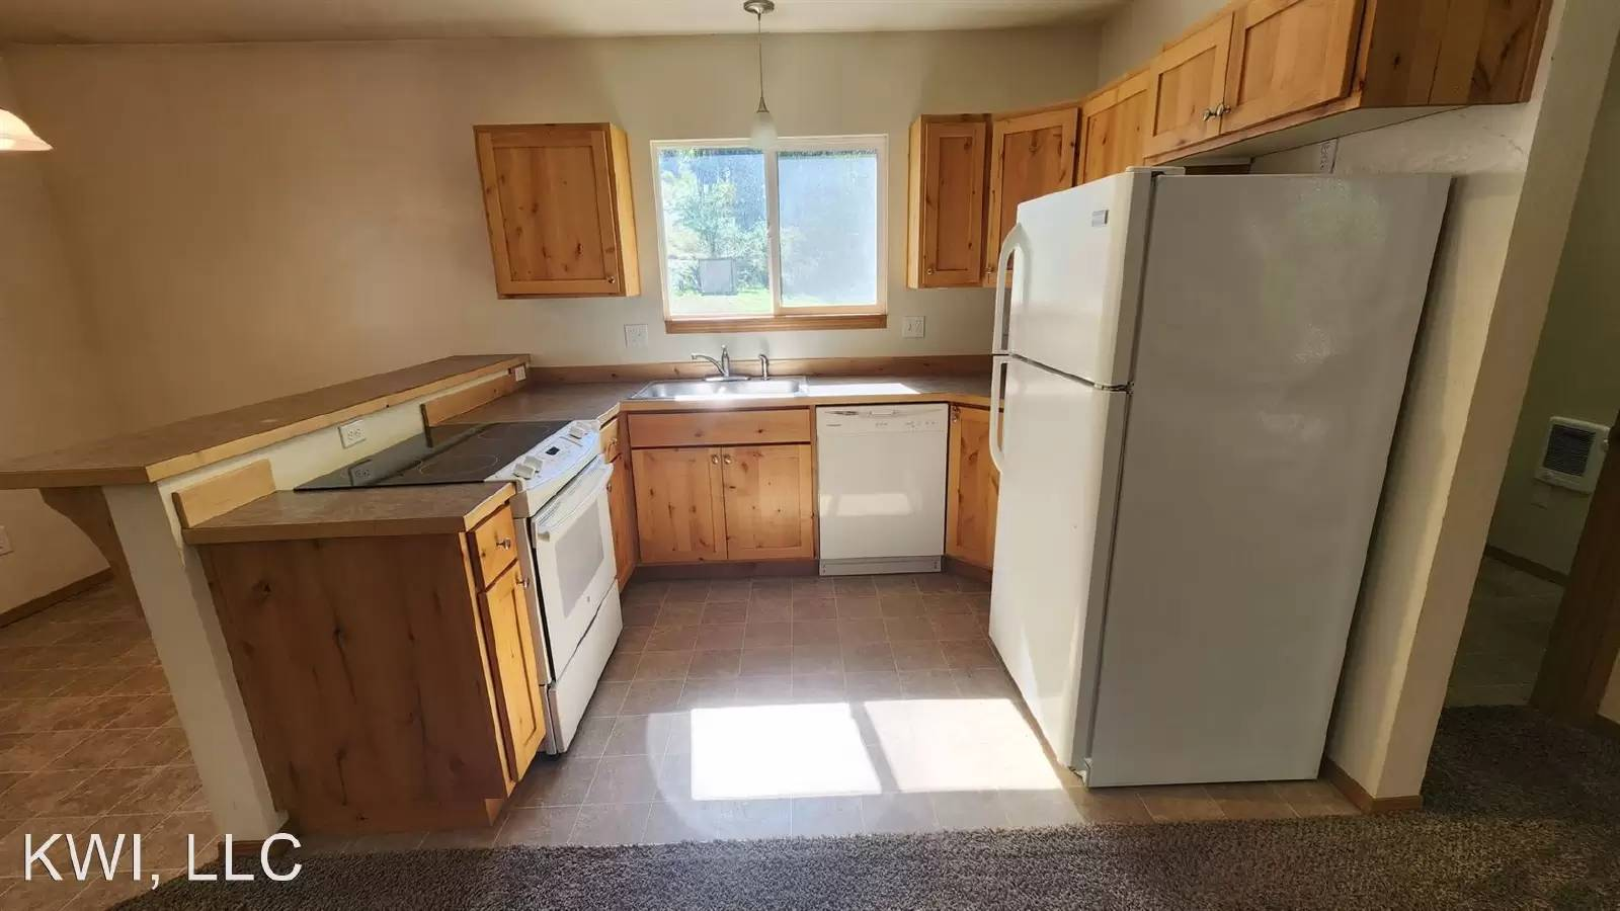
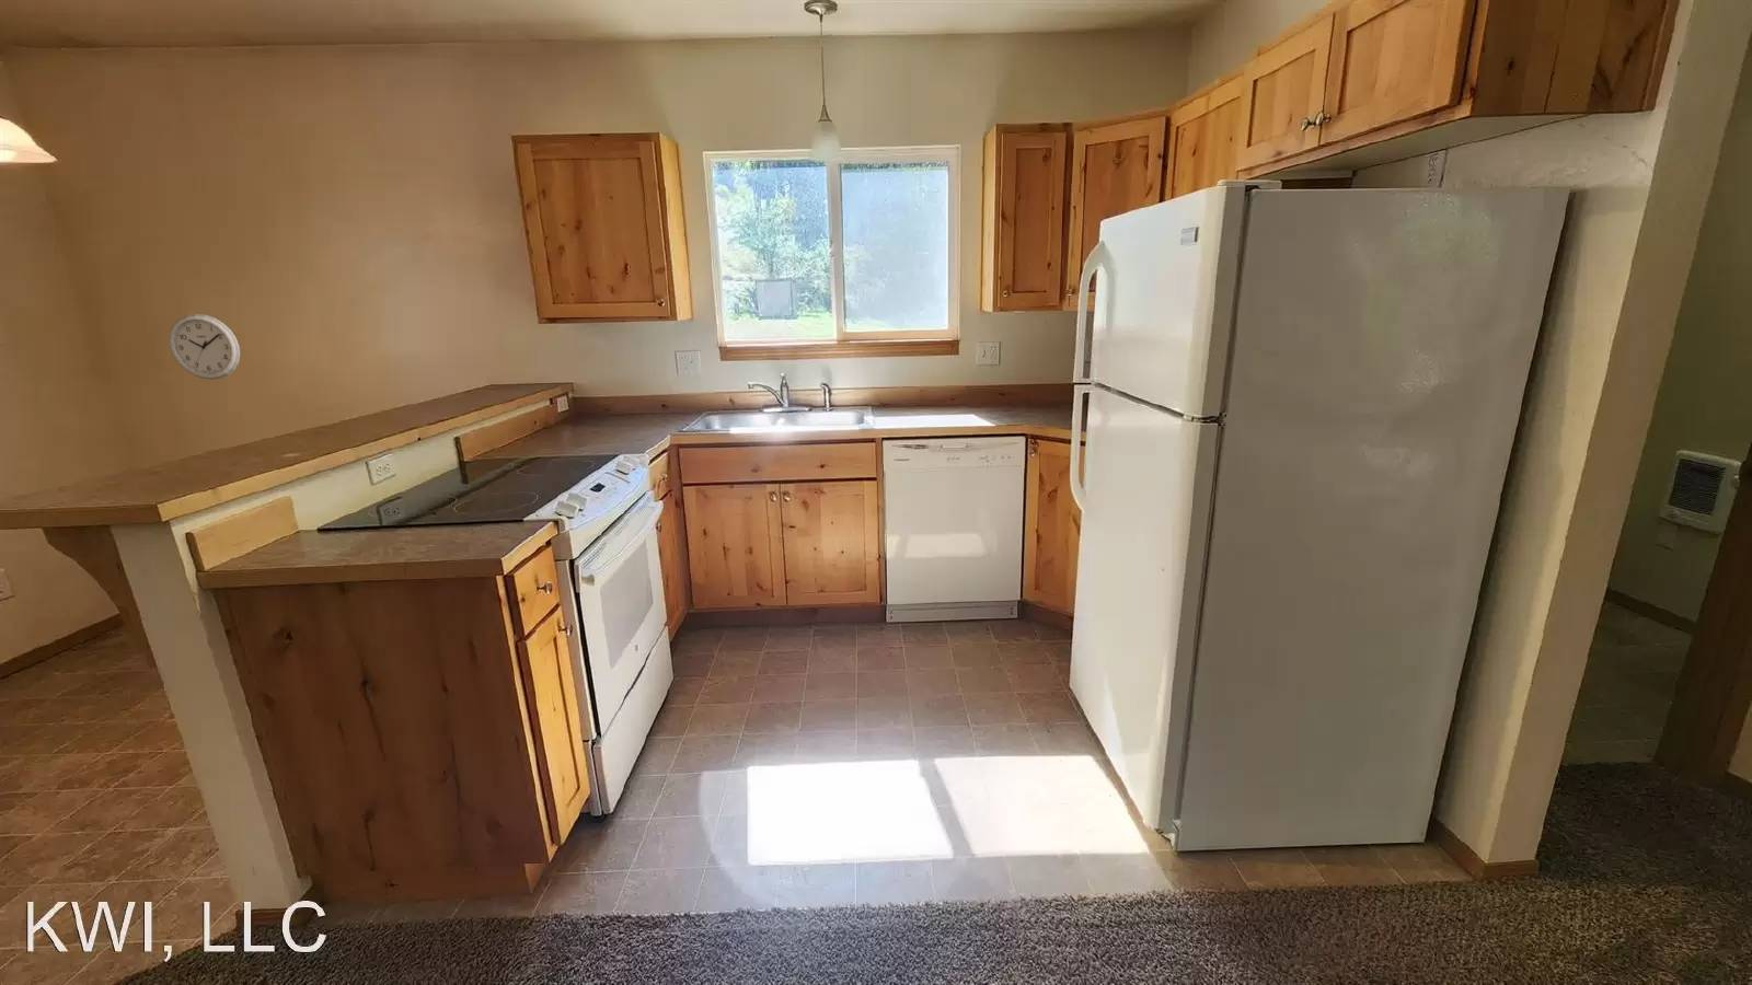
+ wall clock (202, 346)
